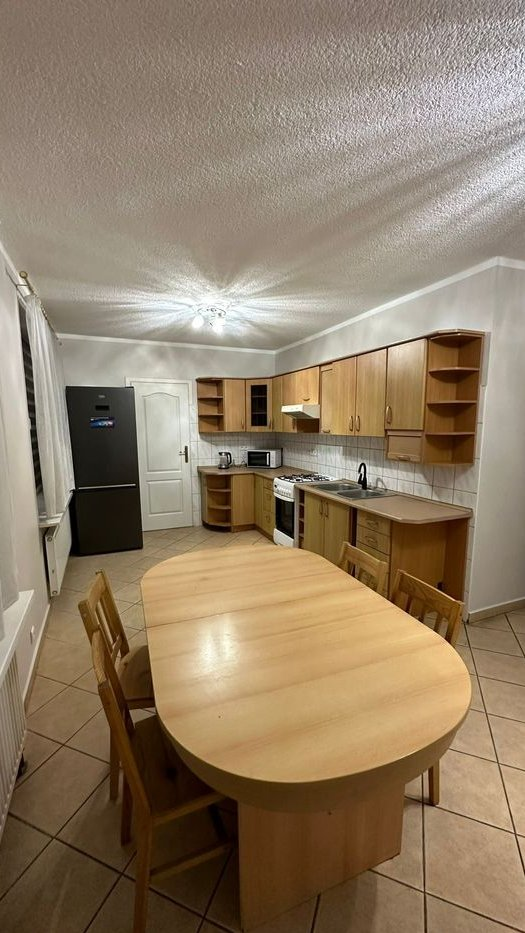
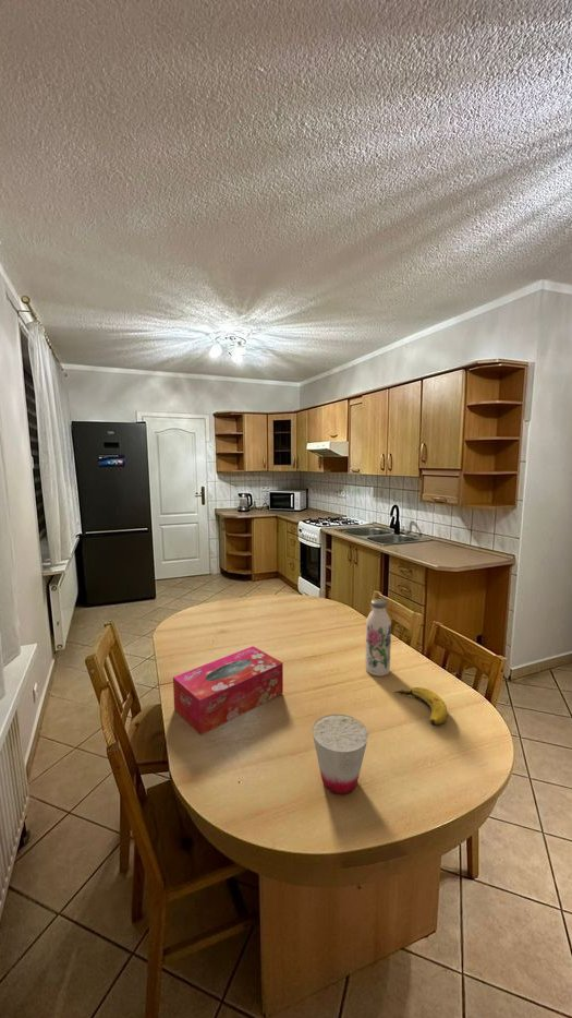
+ tissue box (230, 685)
+ banana (424, 700)
+ water bottle (378, 635)
+ cup (339, 756)
